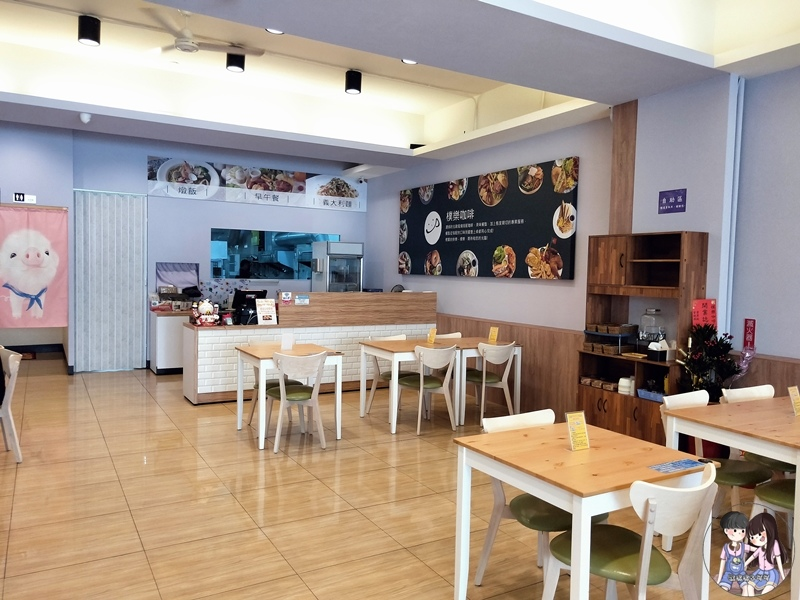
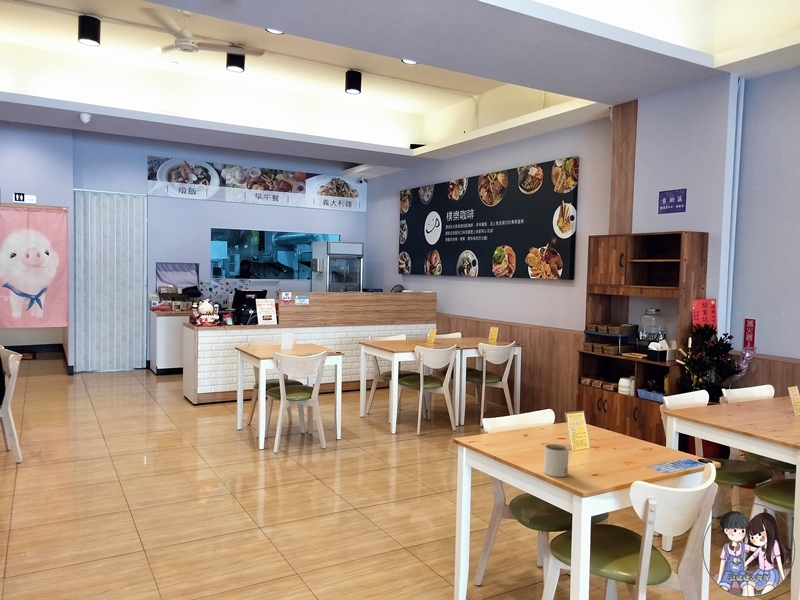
+ mug (558, 458)
